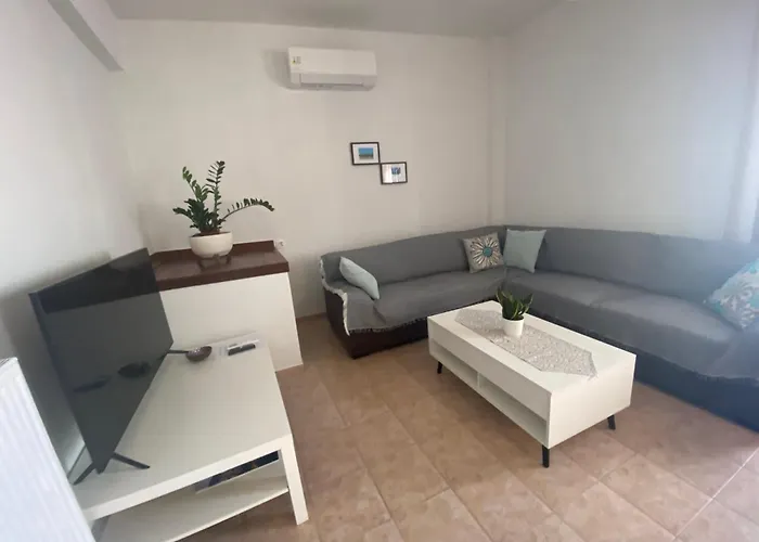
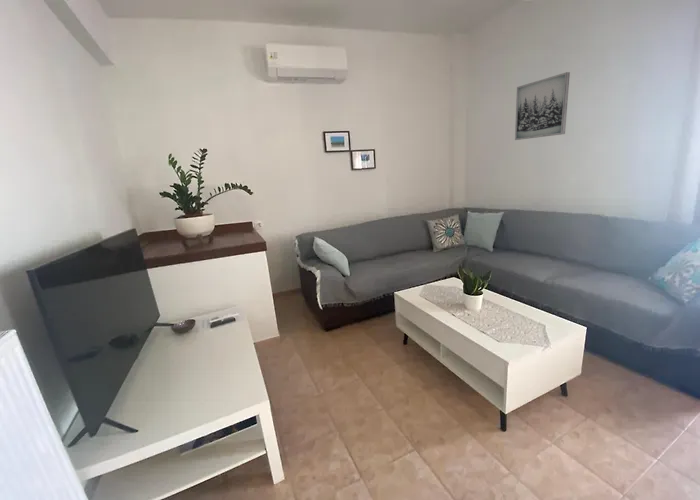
+ wall art (539, 109)
